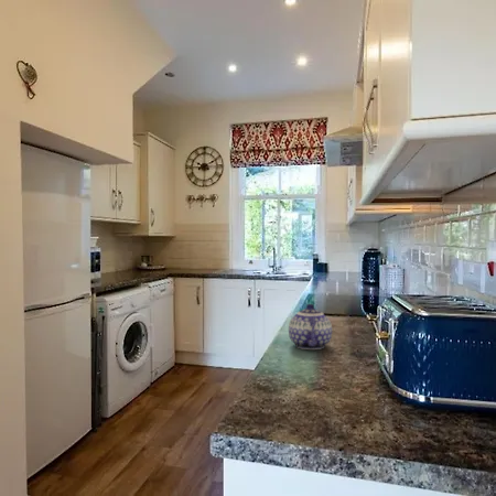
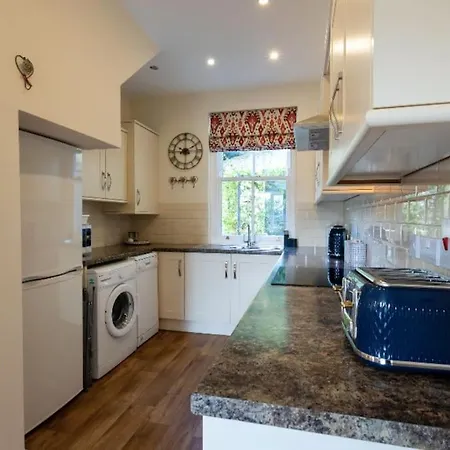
- teapot (310, 324)
